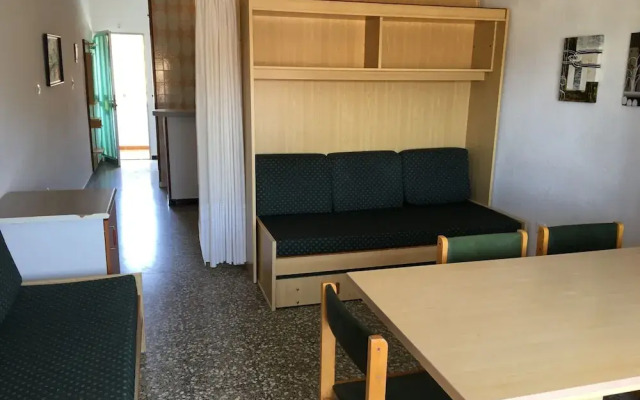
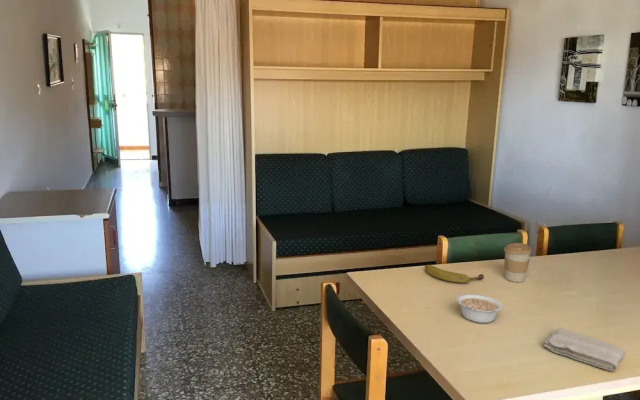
+ fruit (450, 272)
+ washcloth (584, 347)
+ coffee cup (516, 261)
+ legume (480, 308)
